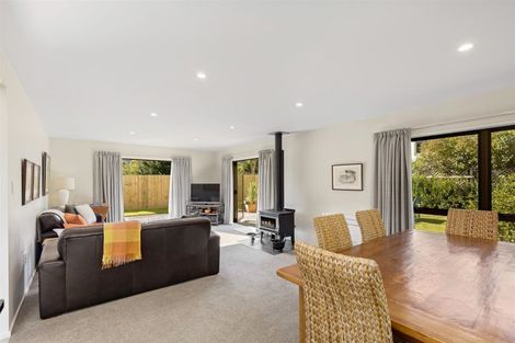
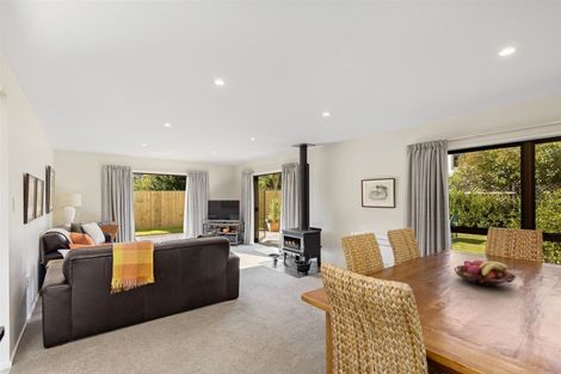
+ fruit basket (483, 271)
